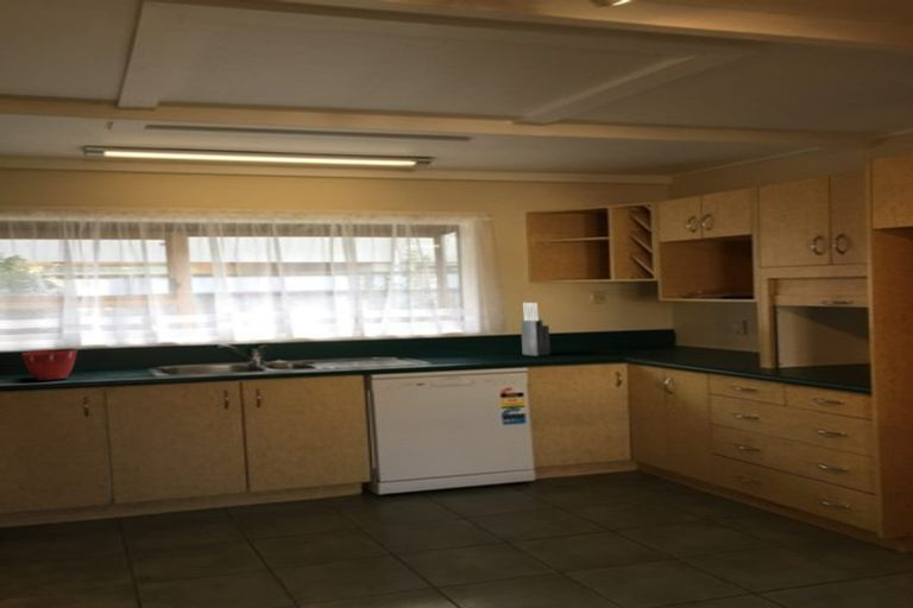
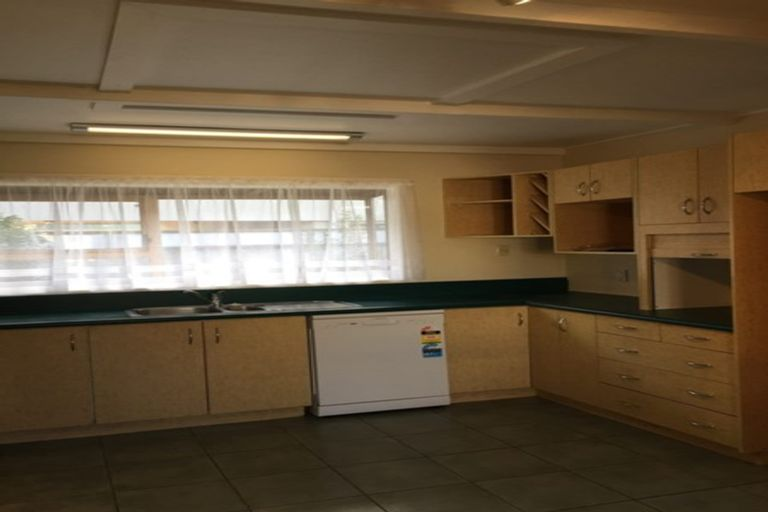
- mixing bowl (50, 365)
- knife block (536, 328)
